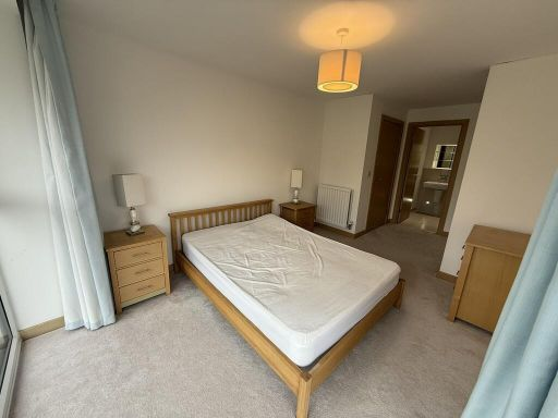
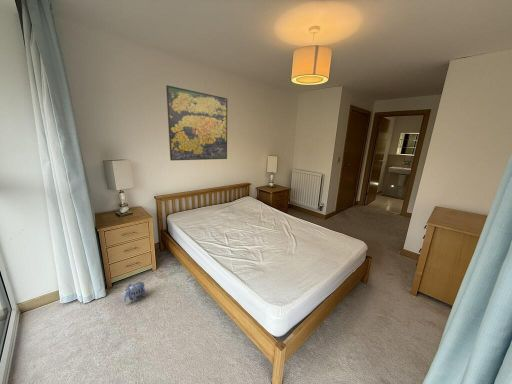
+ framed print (200, 127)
+ plush toy (134, 291)
